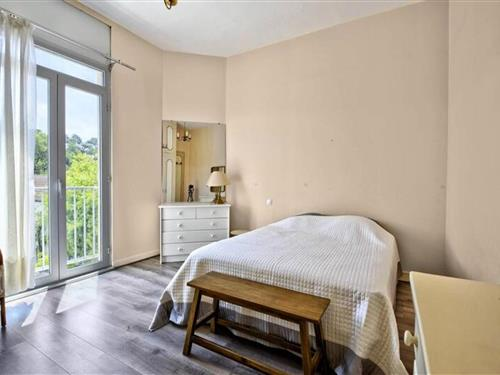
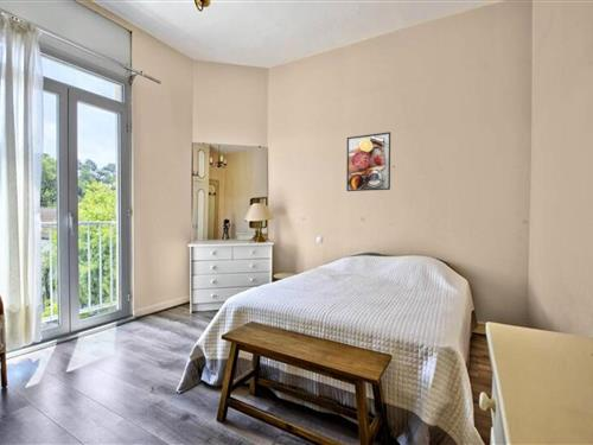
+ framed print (368, 163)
